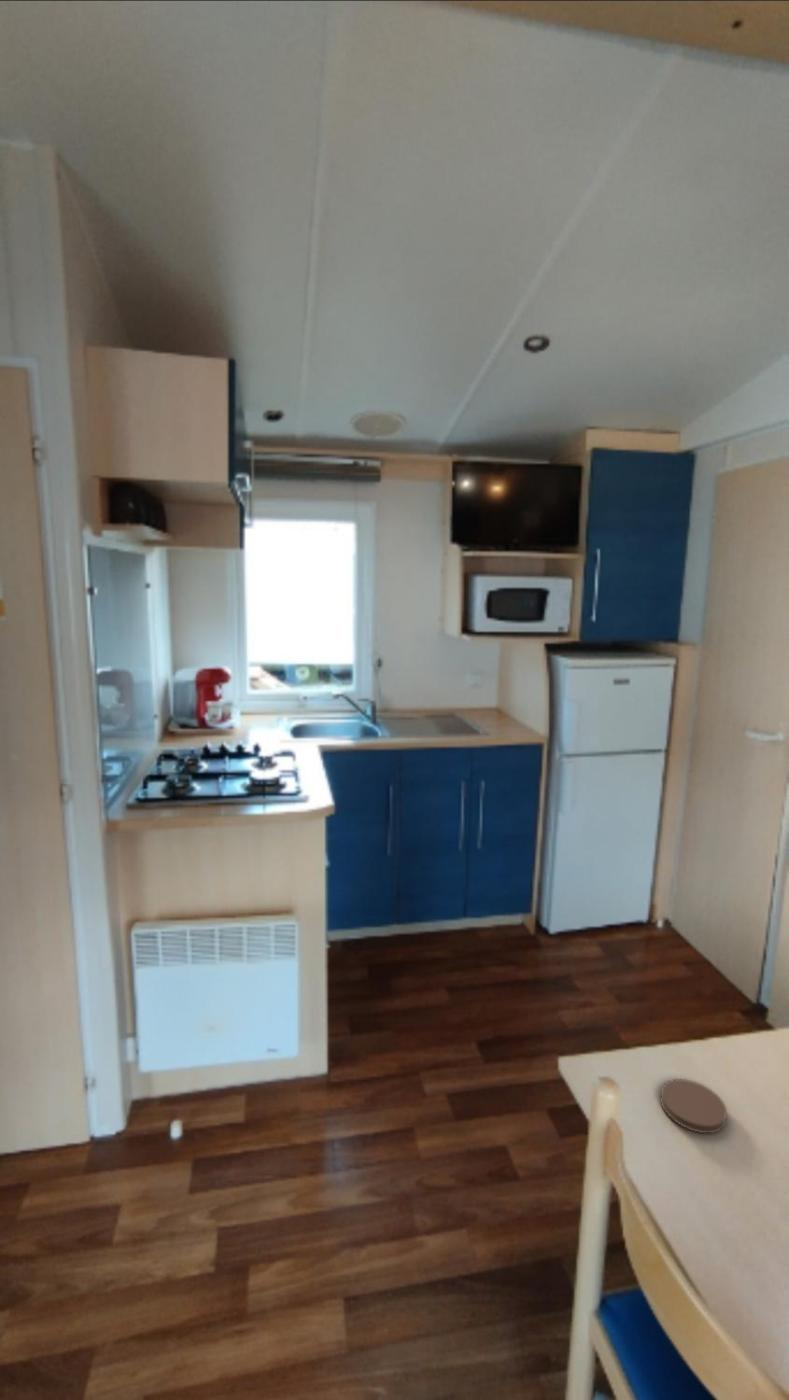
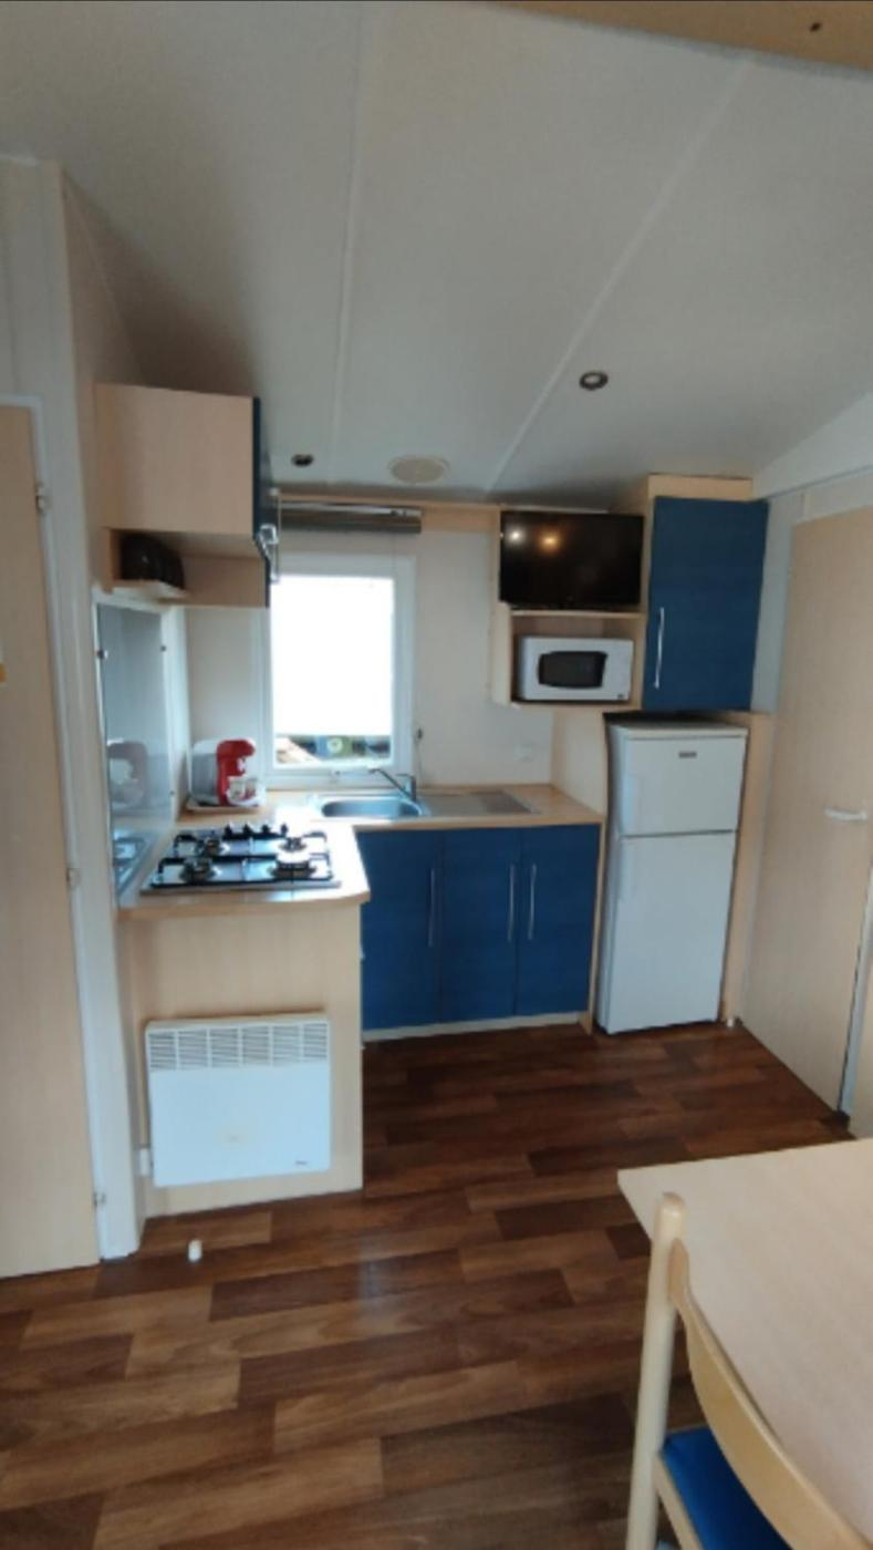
- coaster (692, 1105)
